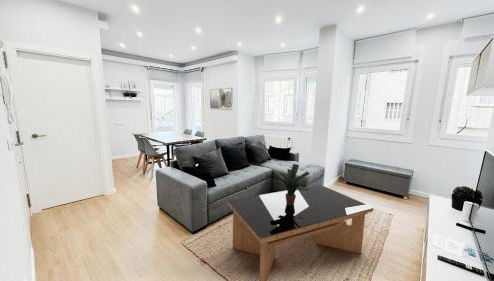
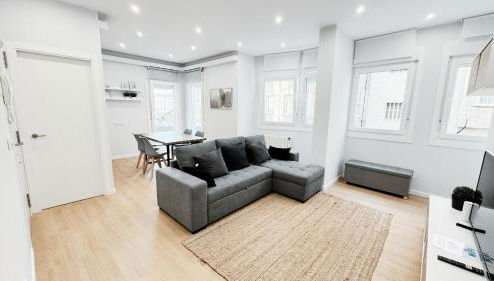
- coffee table (297, 227)
- potted plant (288, 183)
